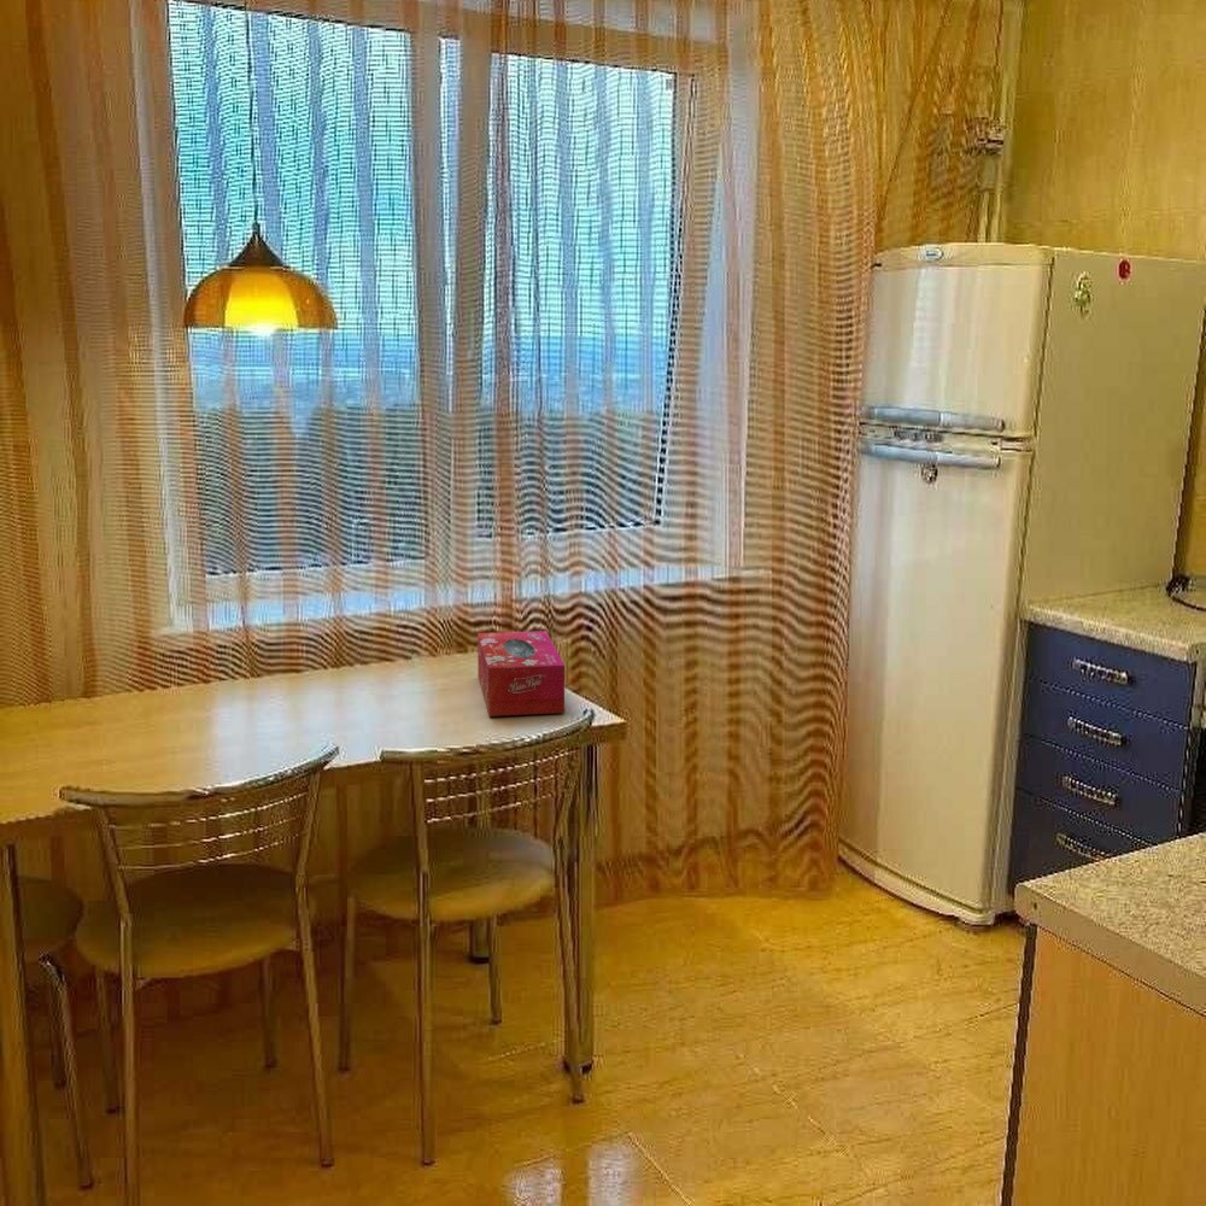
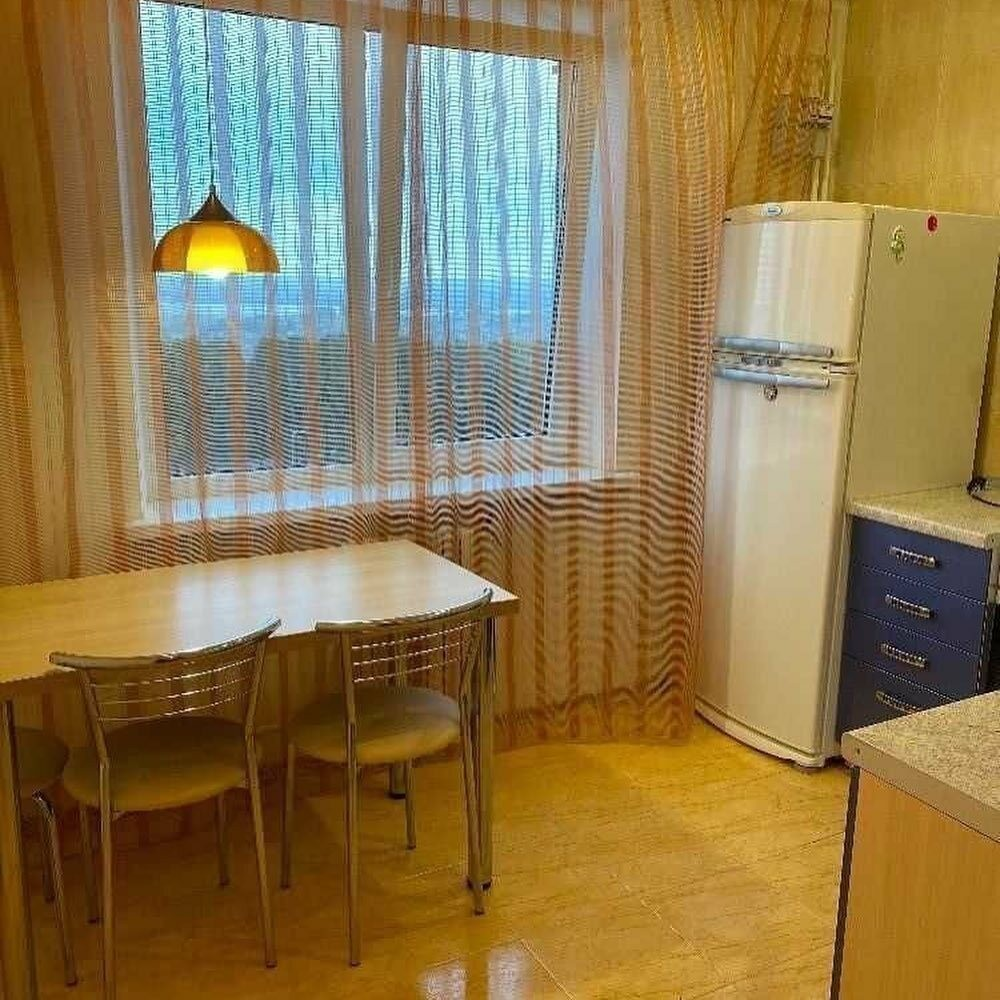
- tissue box (519, 671)
